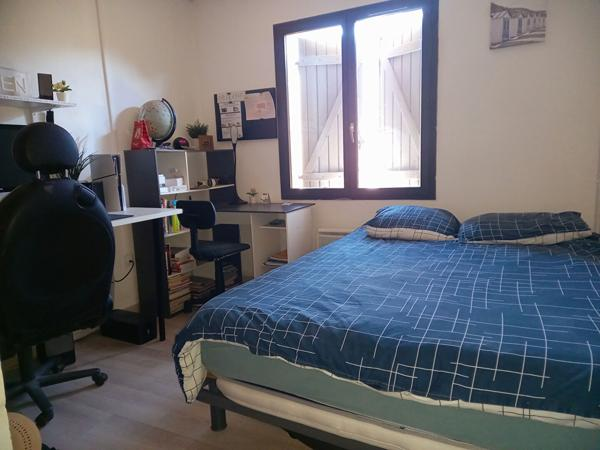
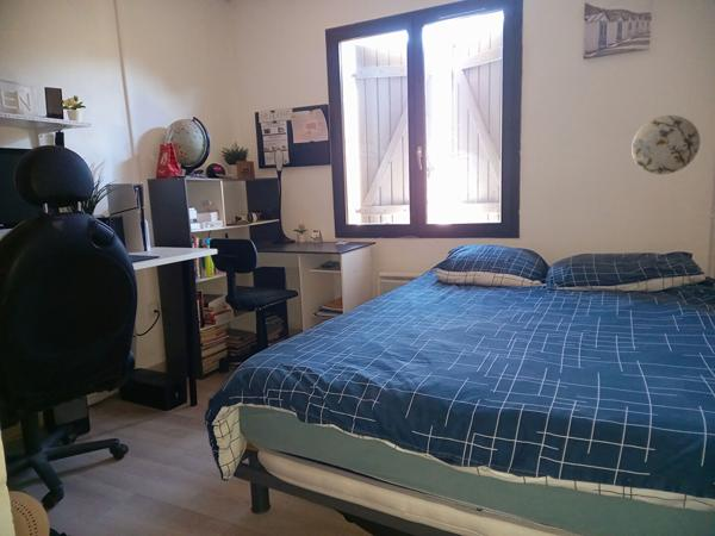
+ decorative plate (664, 145)
